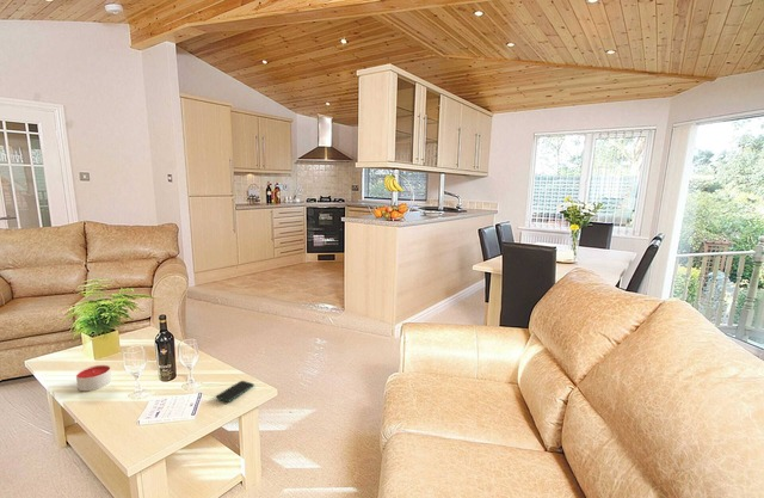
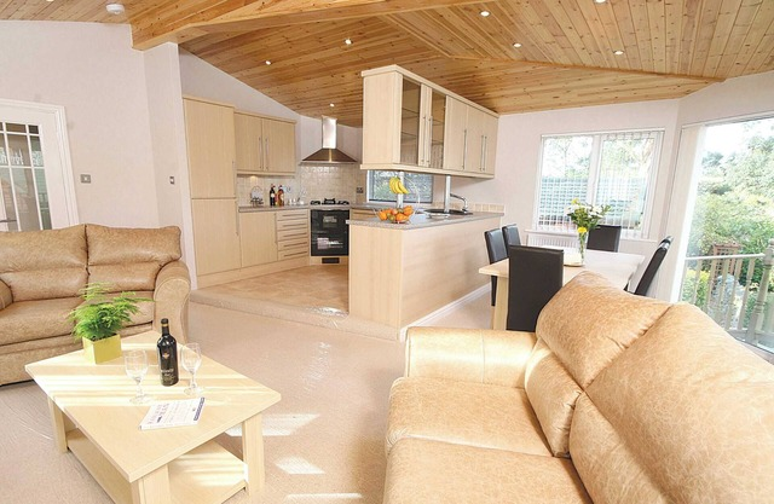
- candle (93, 376)
- smartphone (235, 391)
